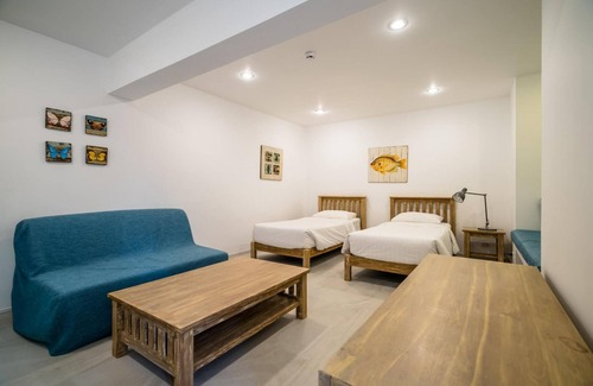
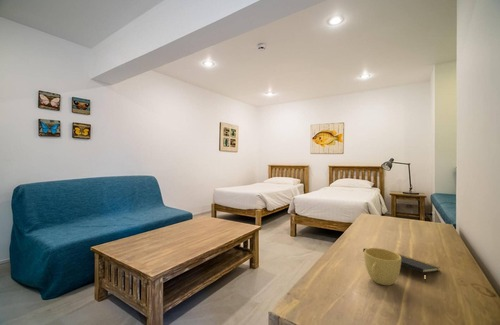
+ cup (380, 268)
+ notepad (401, 259)
